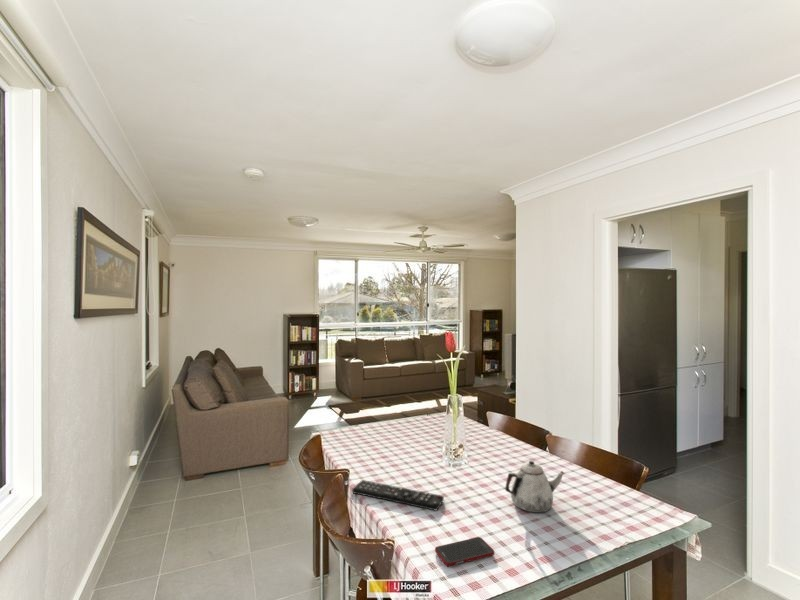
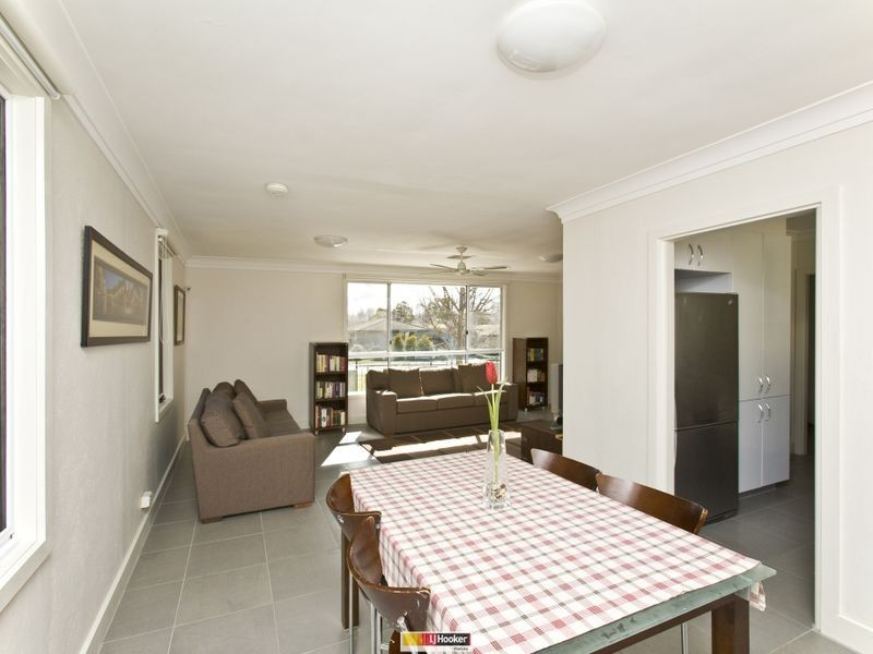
- teapot (535, 482)
- cell phone (464, 551)
- remote control (397, 493)
